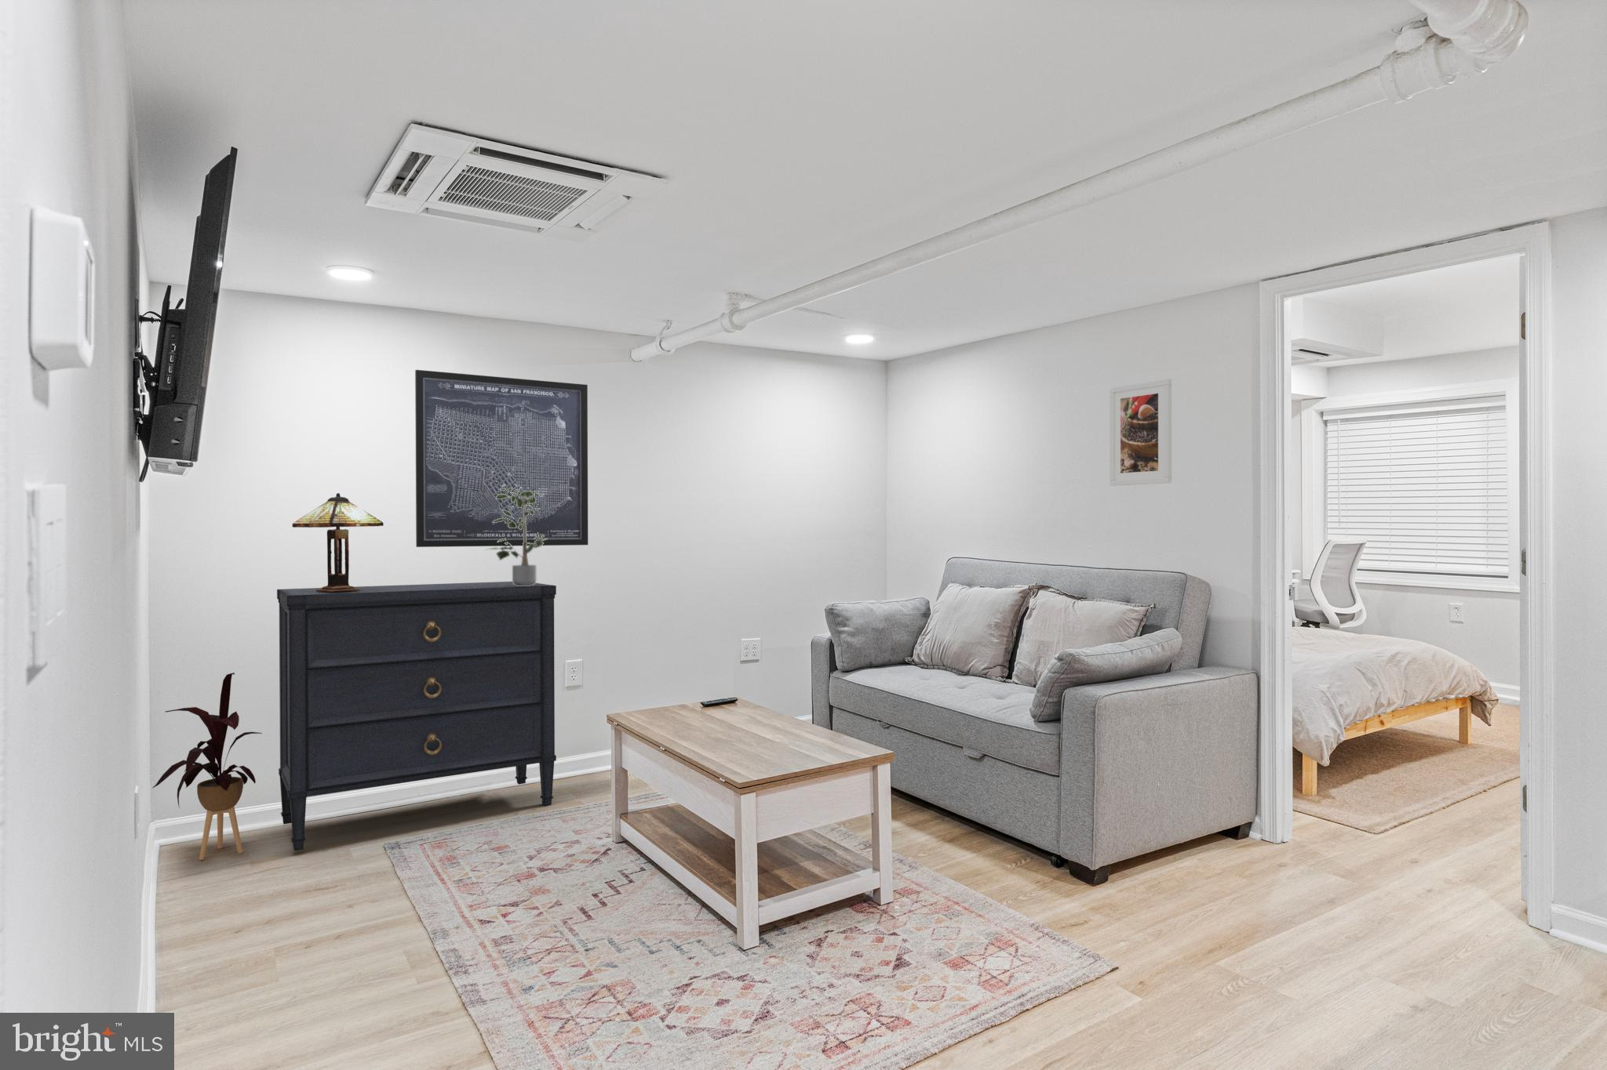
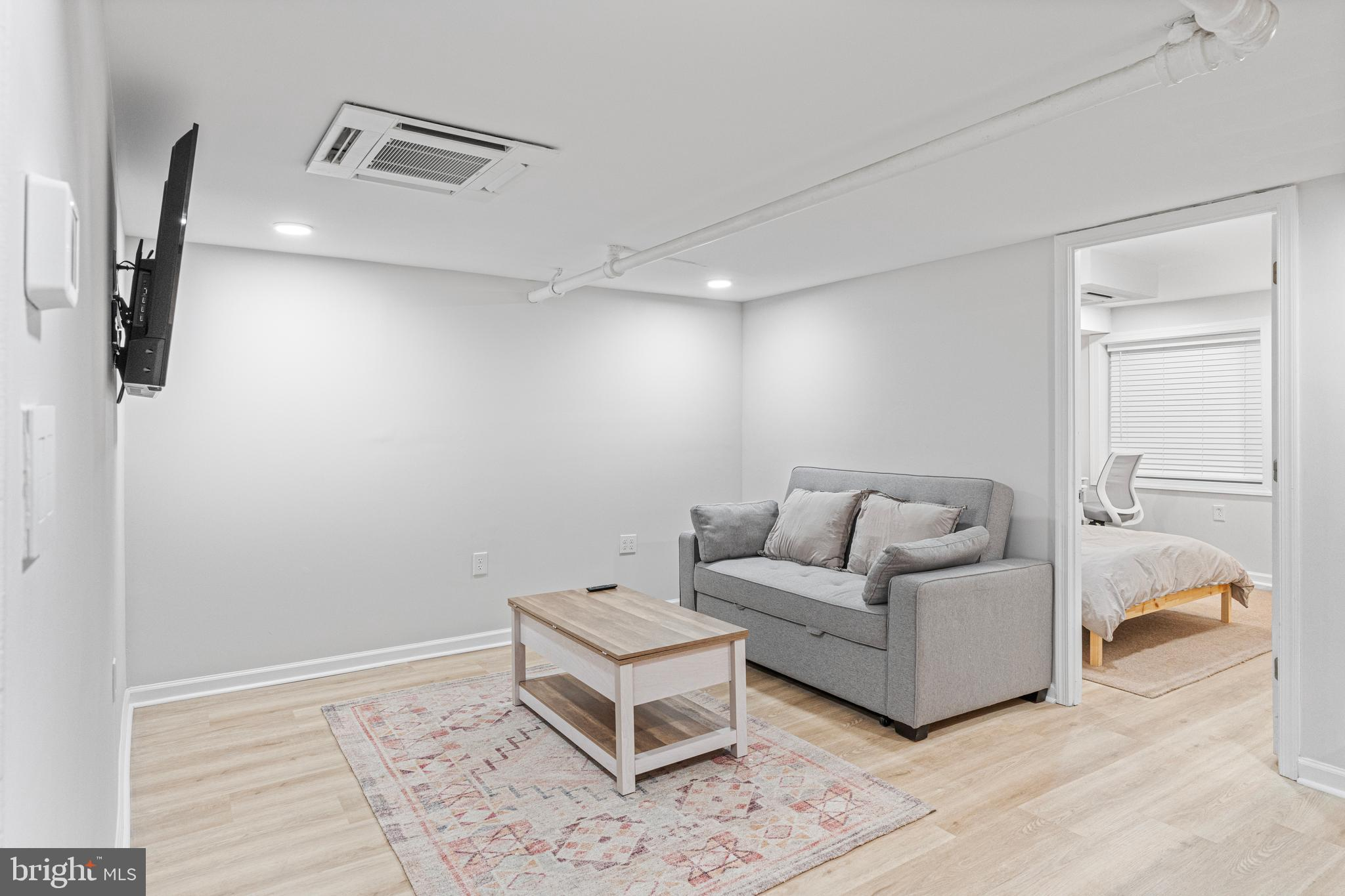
- table lamp (338, 542)
- house plant (209, 764)
- wall art (505, 462)
- potted plant (514, 528)
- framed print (1140, 433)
- dresser (421, 701)
